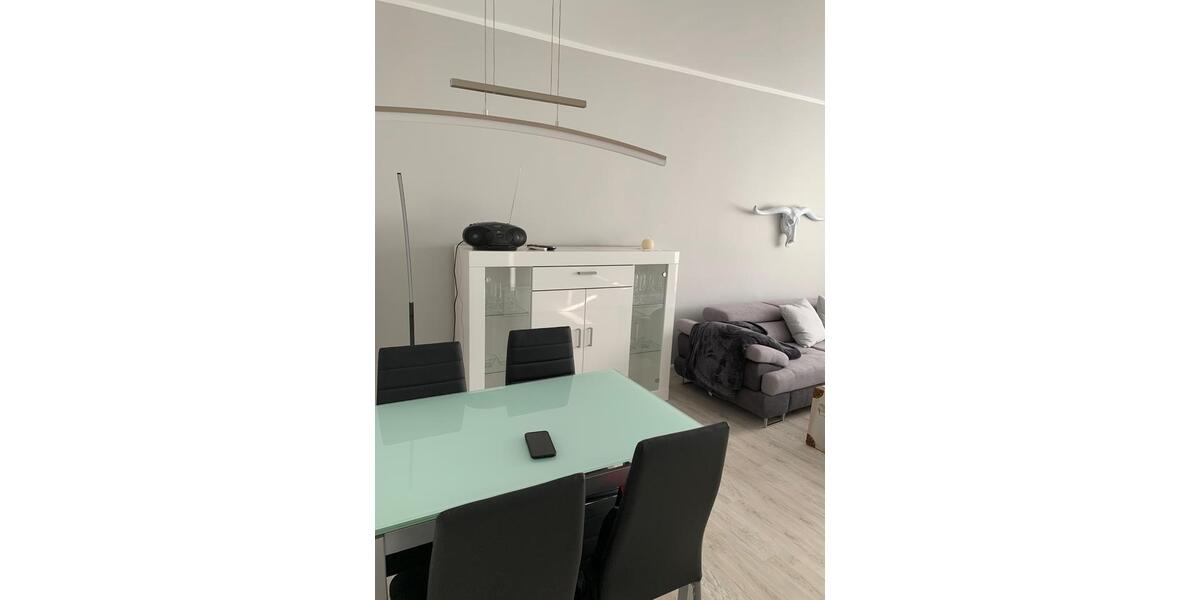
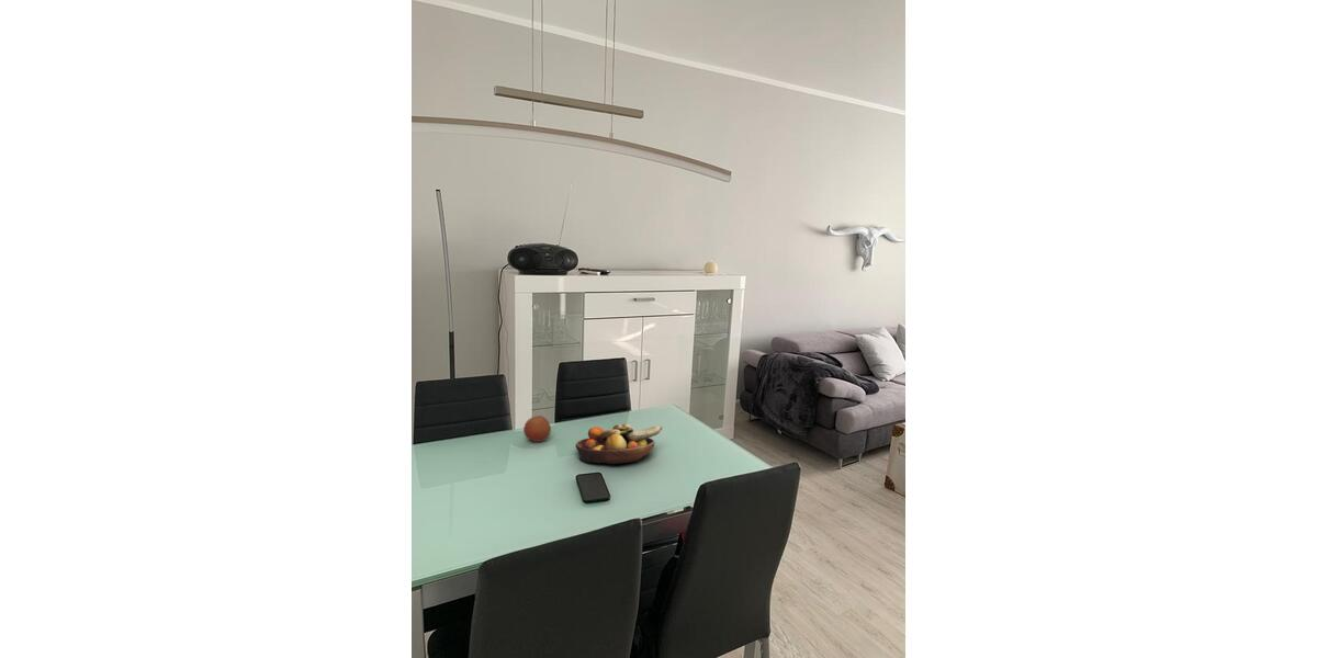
+ fruit (537, 428)
+ fruit bowl (616, 439)
